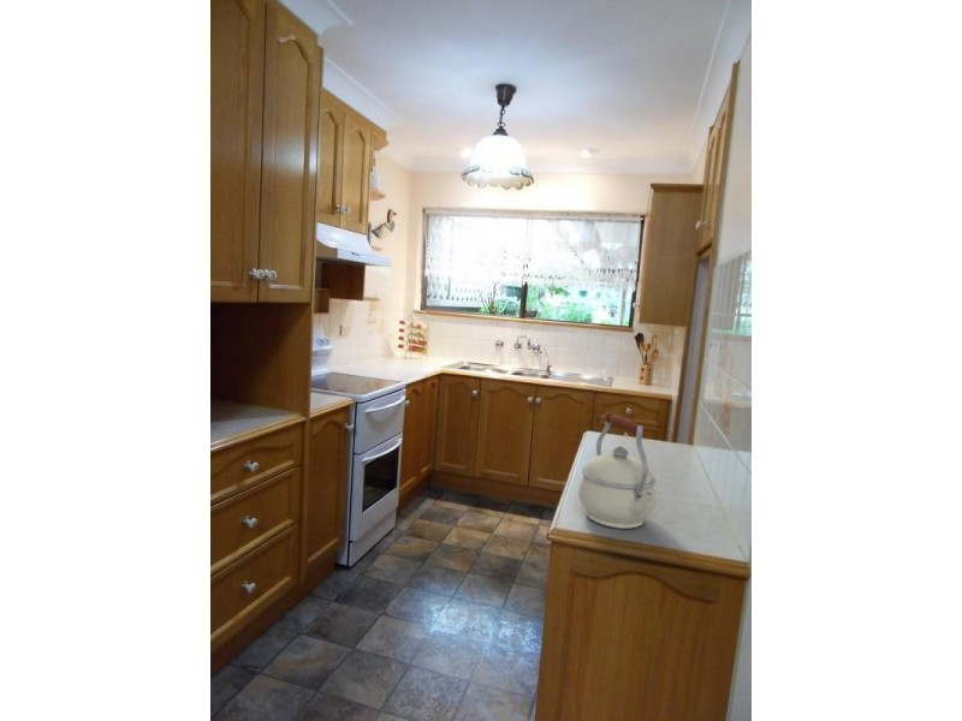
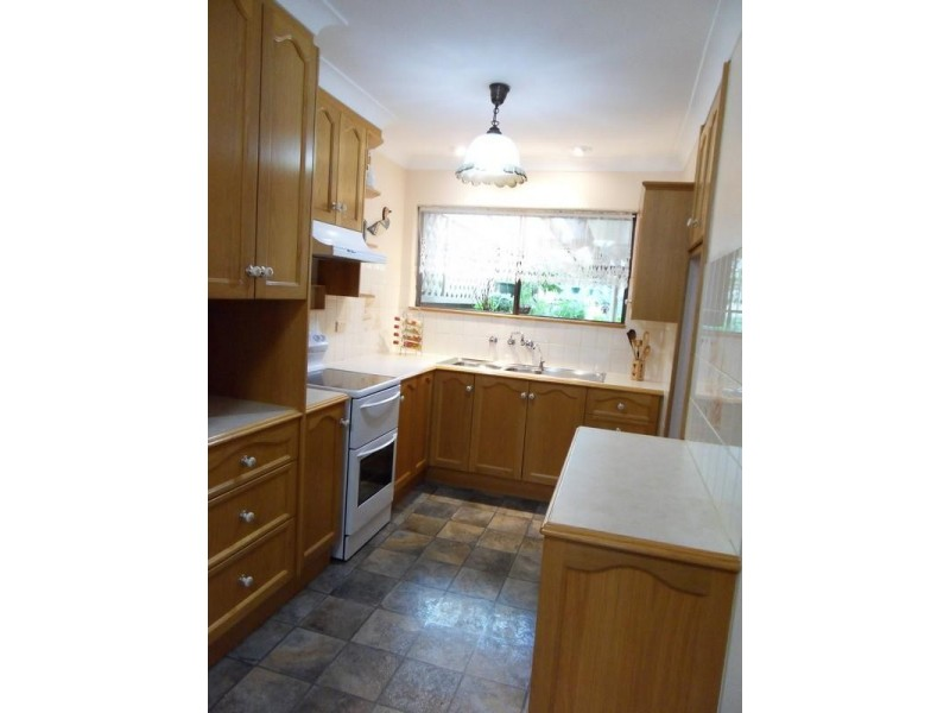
- kettle (622, 470)
